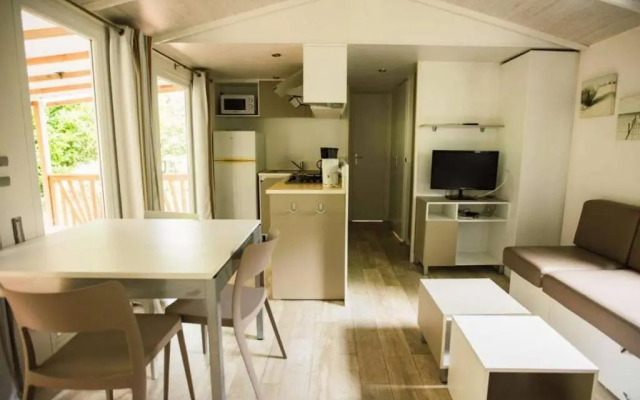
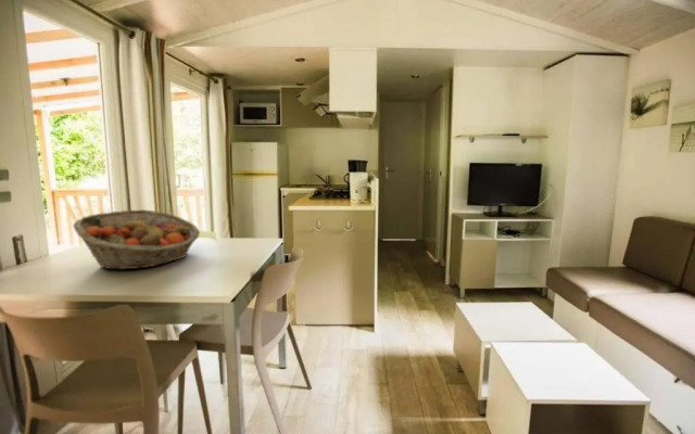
+ fruit basket (141, 237)
